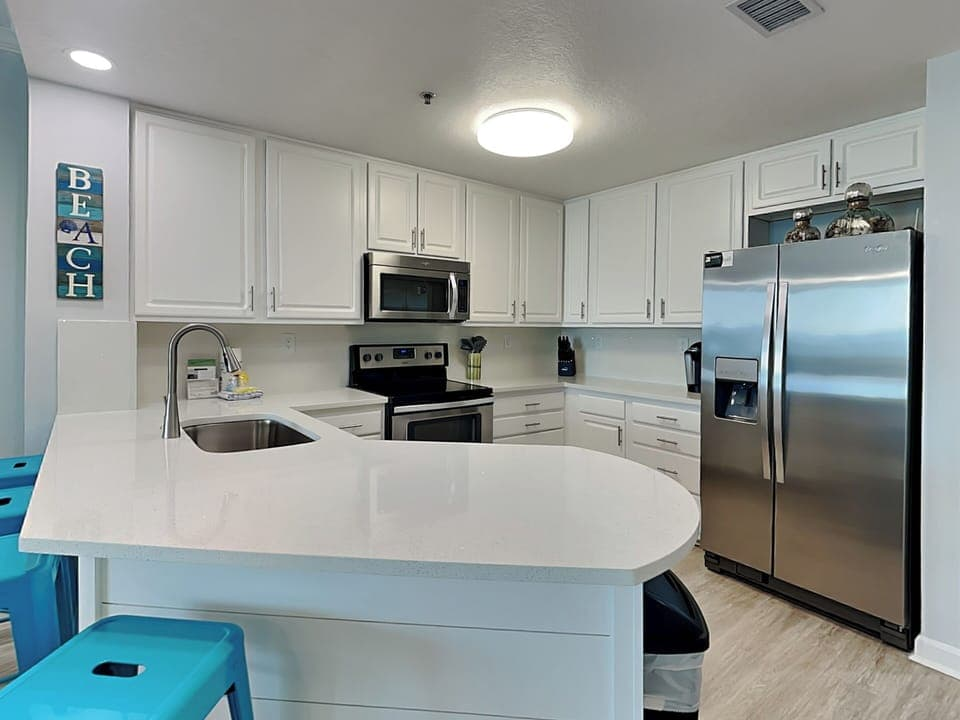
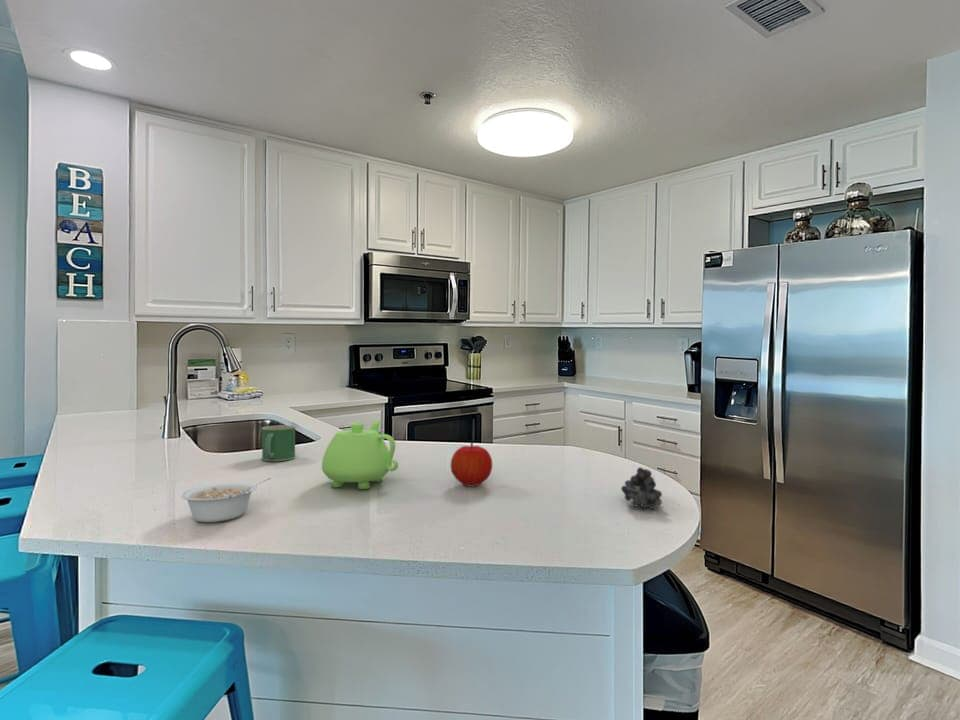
+ legume (222, 499)
+ fruit (471, 463)
+ fruit (640, 483)
+ mug (276, 443)
+ teapot (365, 452)
